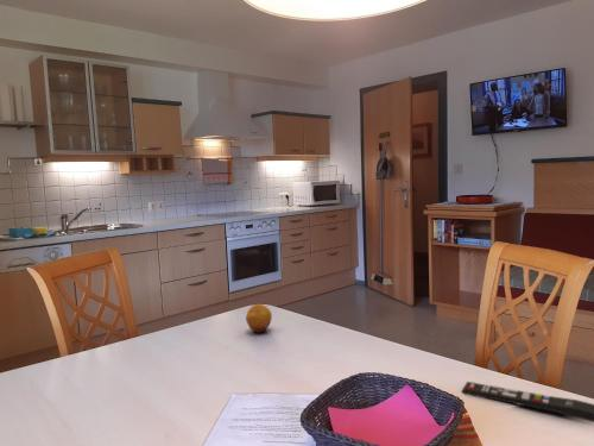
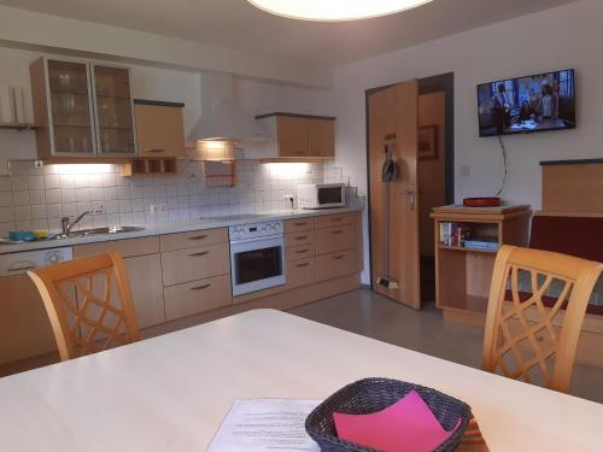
- fruit (258, 318)
- remote control (525, 398)
